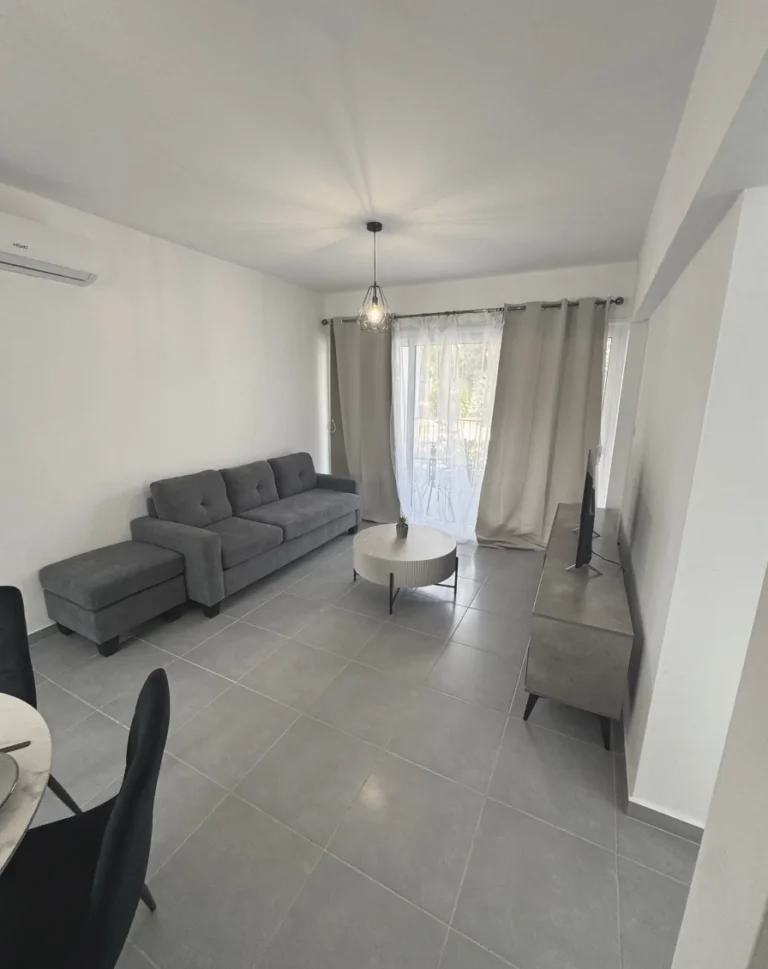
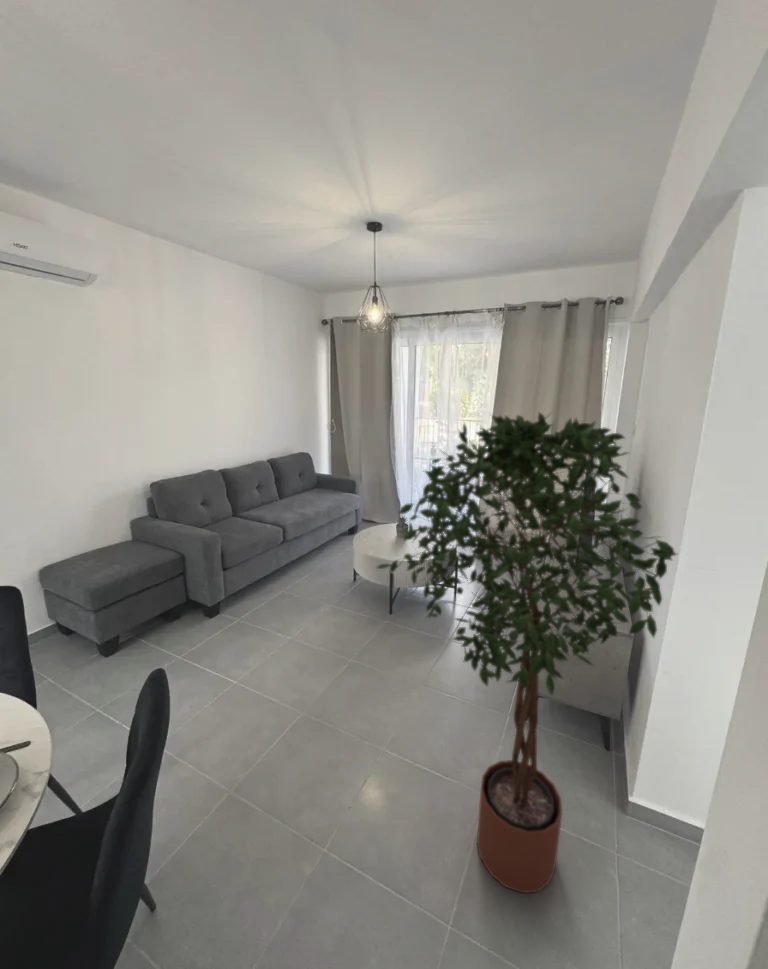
+ potted tree (507, 646)
